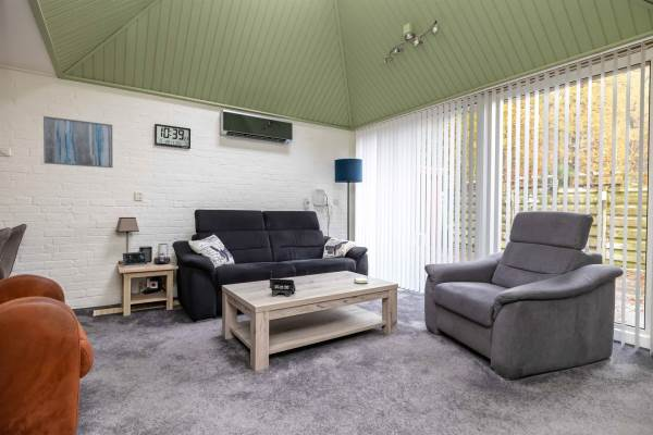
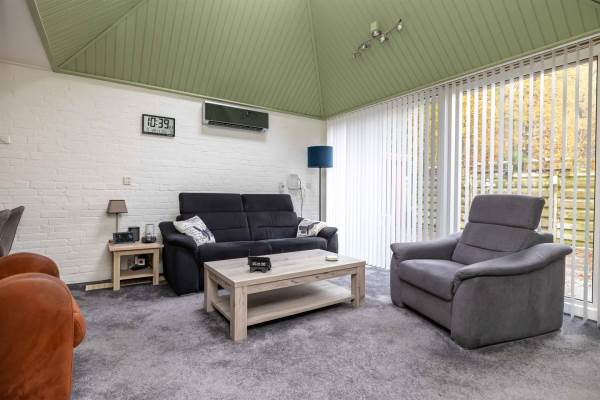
- wall art (79, 142)
